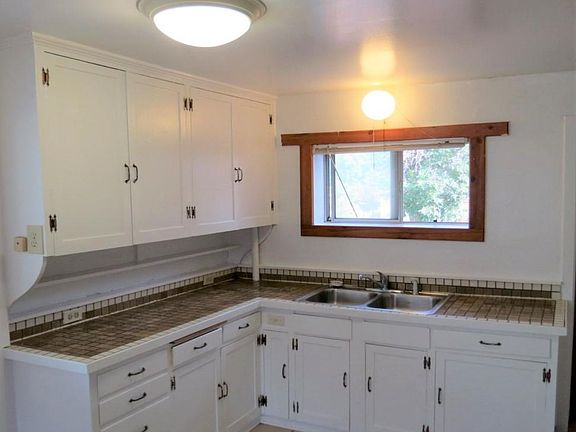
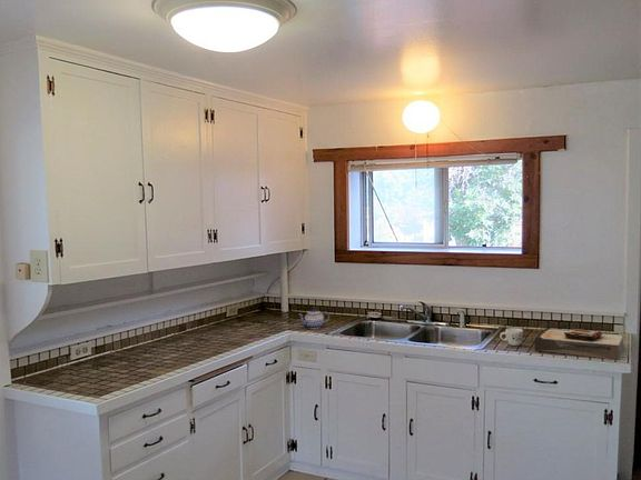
+ teapot (314, 318)
+ mug (511, 337)
+ toast (579, 339)
